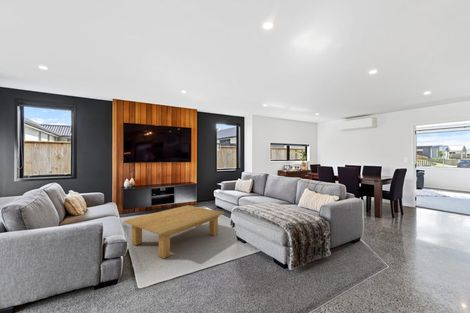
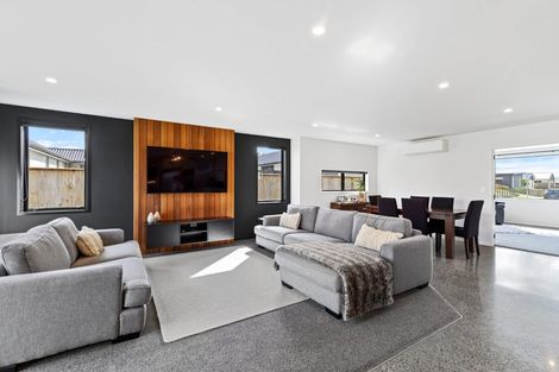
- coffee table (177, 227)
